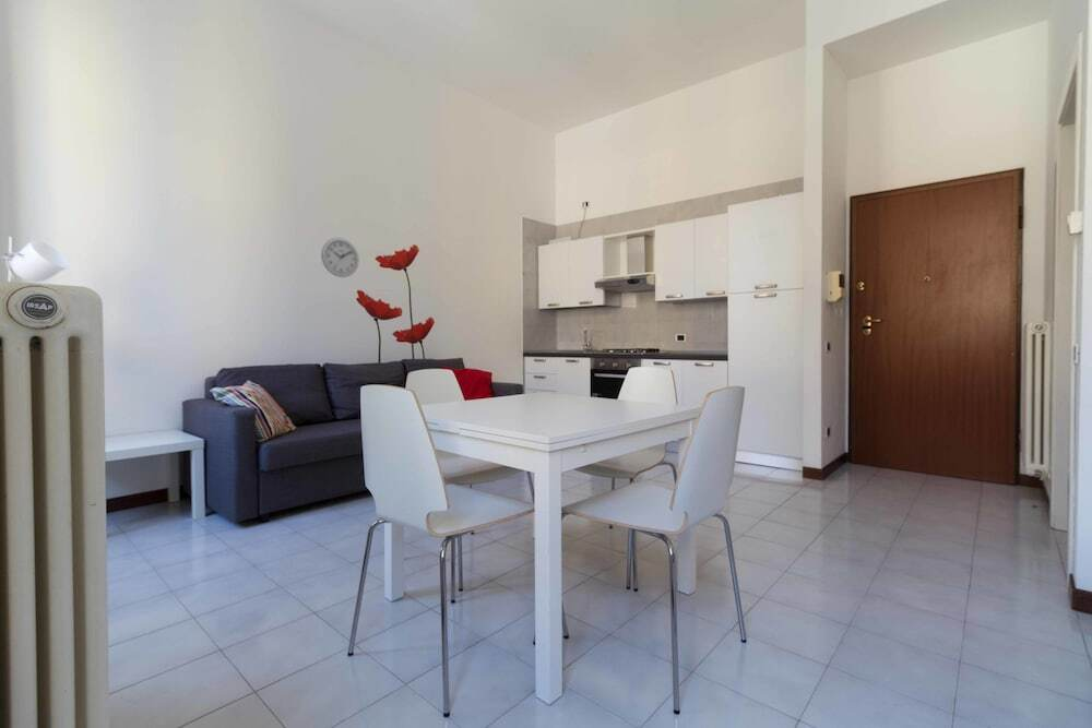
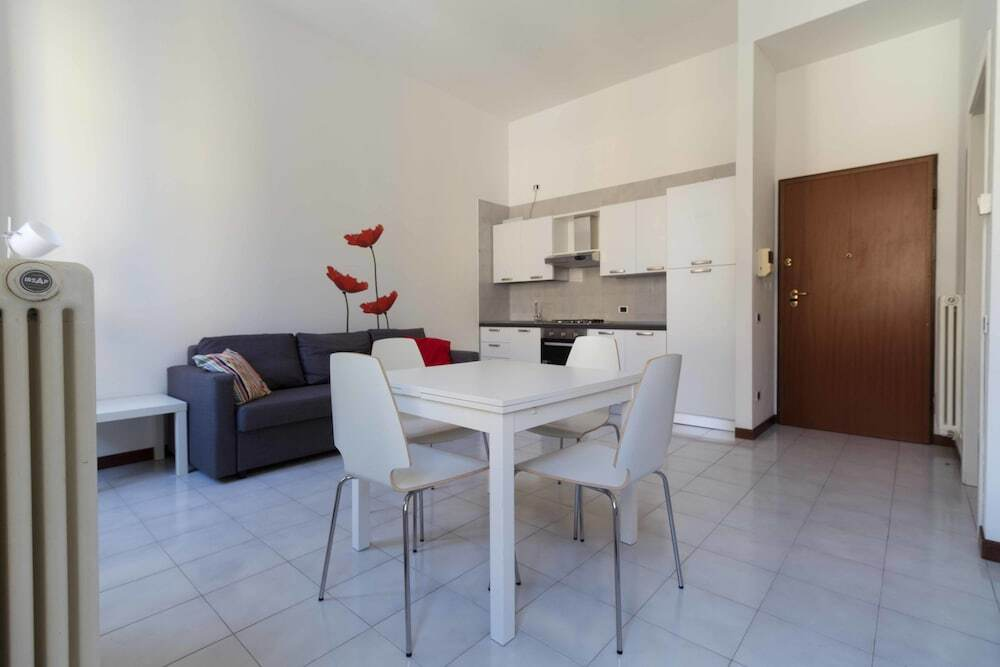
- wall clock (341, 256)
